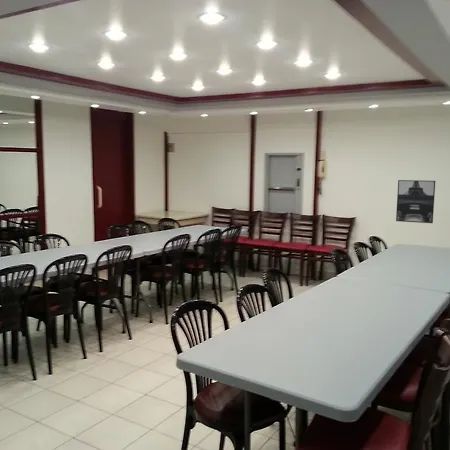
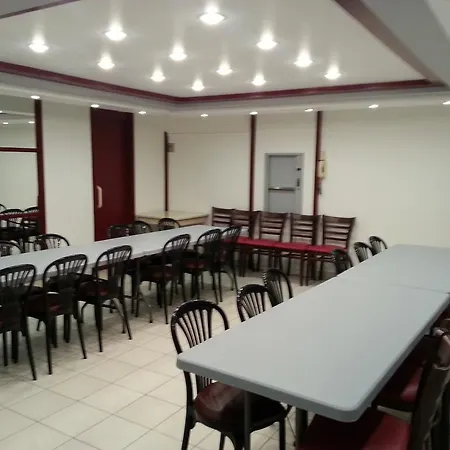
- wall art (415, 201)
